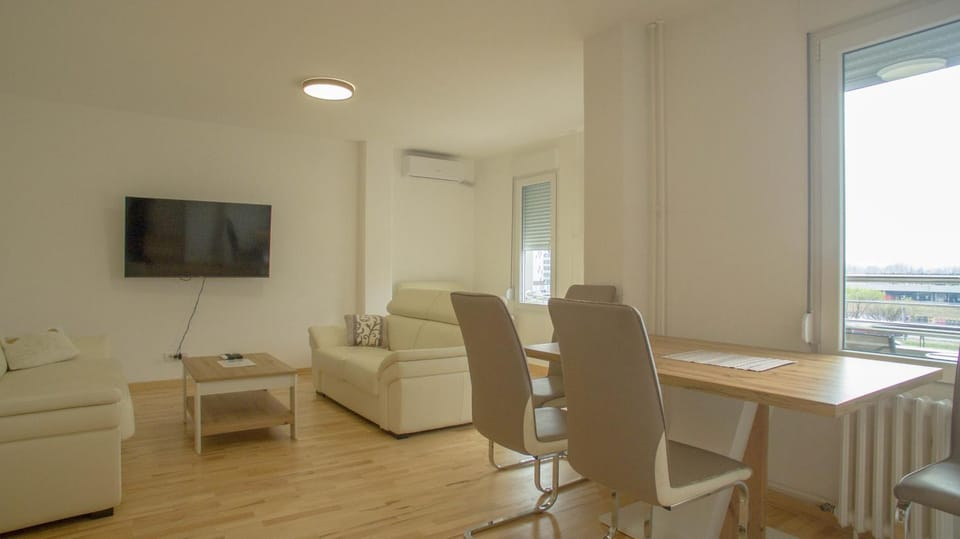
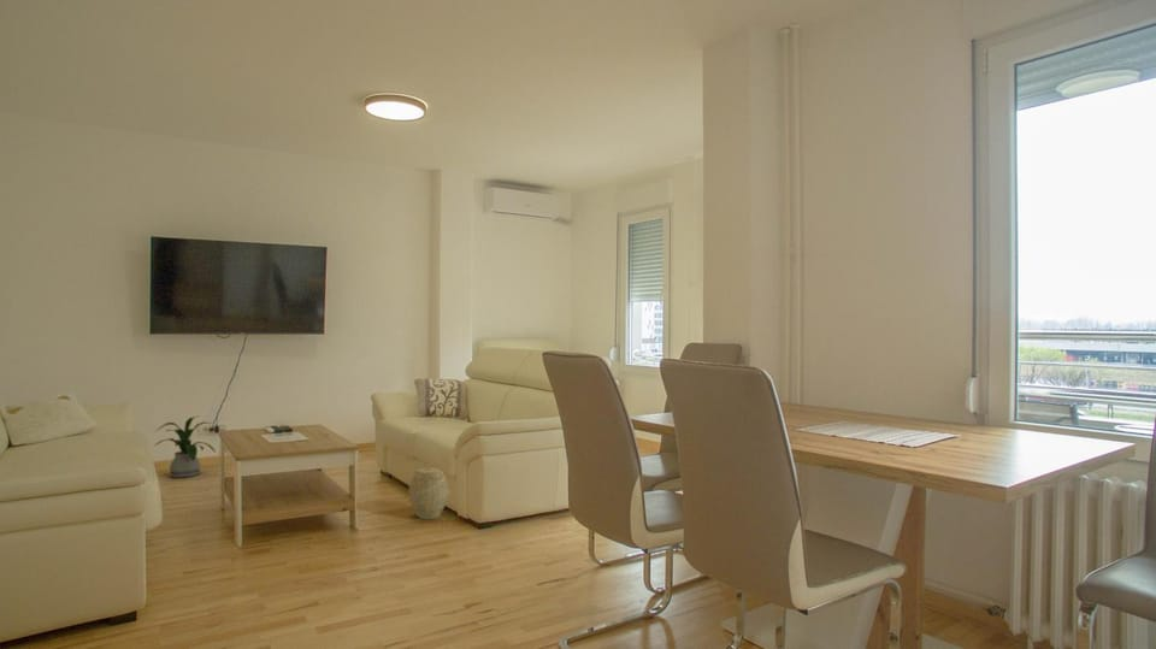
+ house plant (185, 443)
+ woven basket (429, 491)
